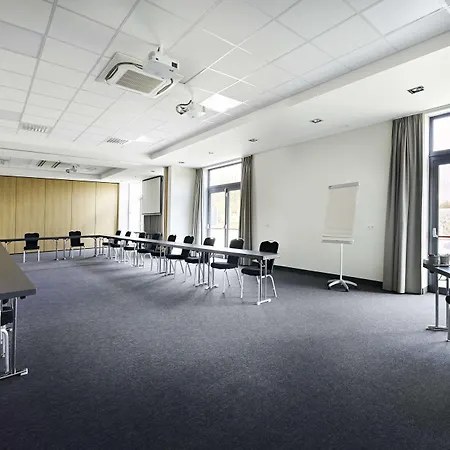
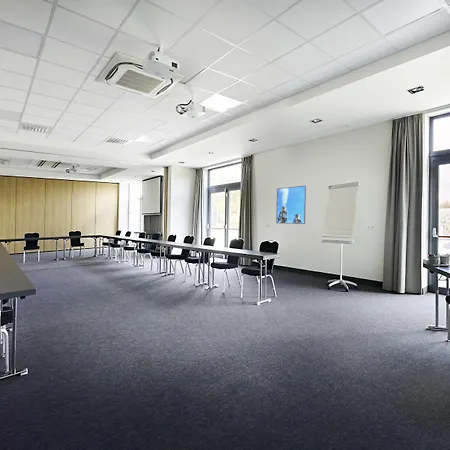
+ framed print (290, 205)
